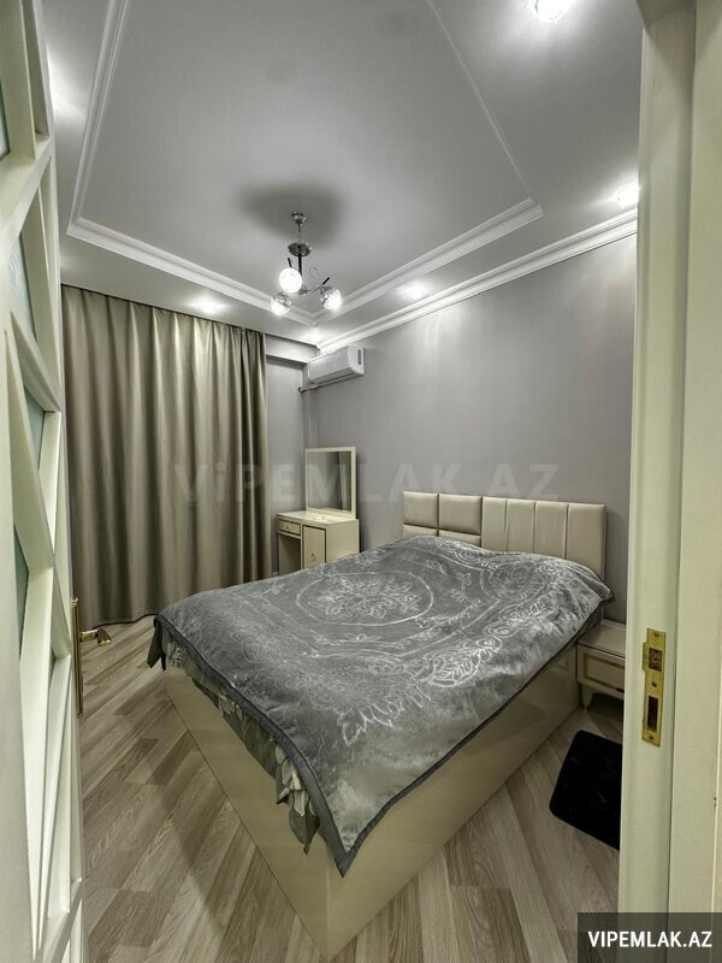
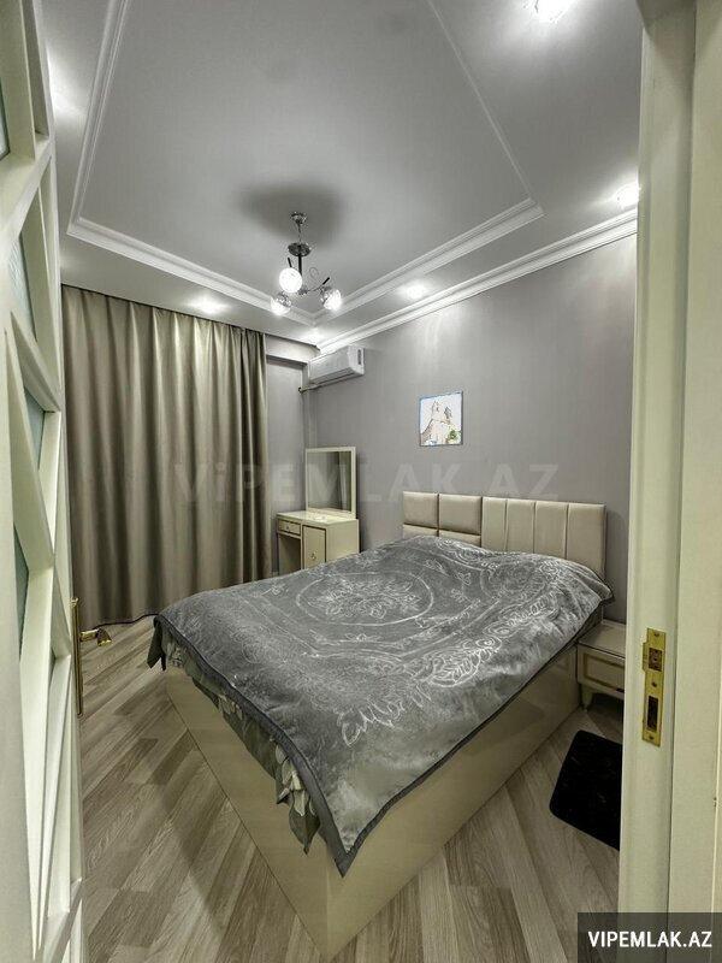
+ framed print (439, 420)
